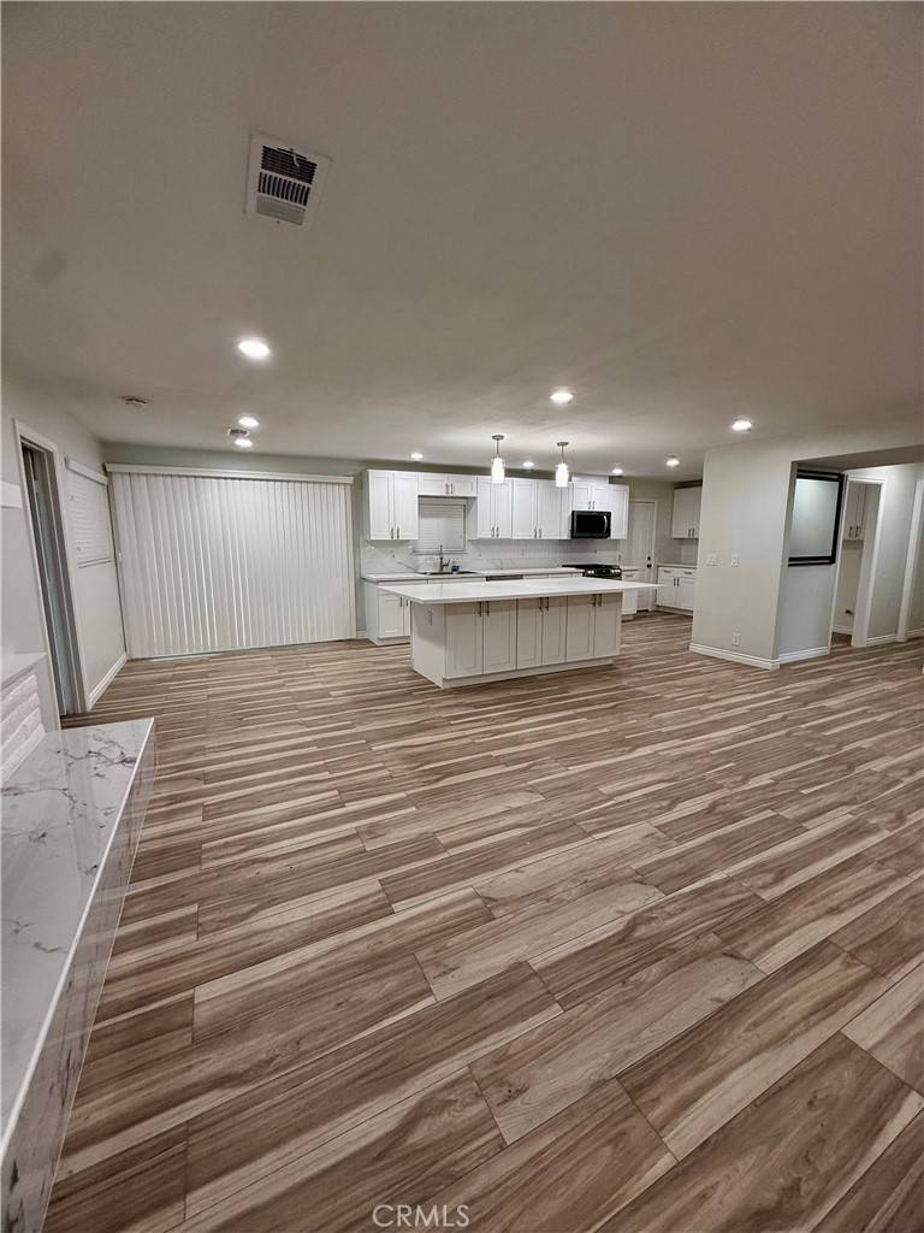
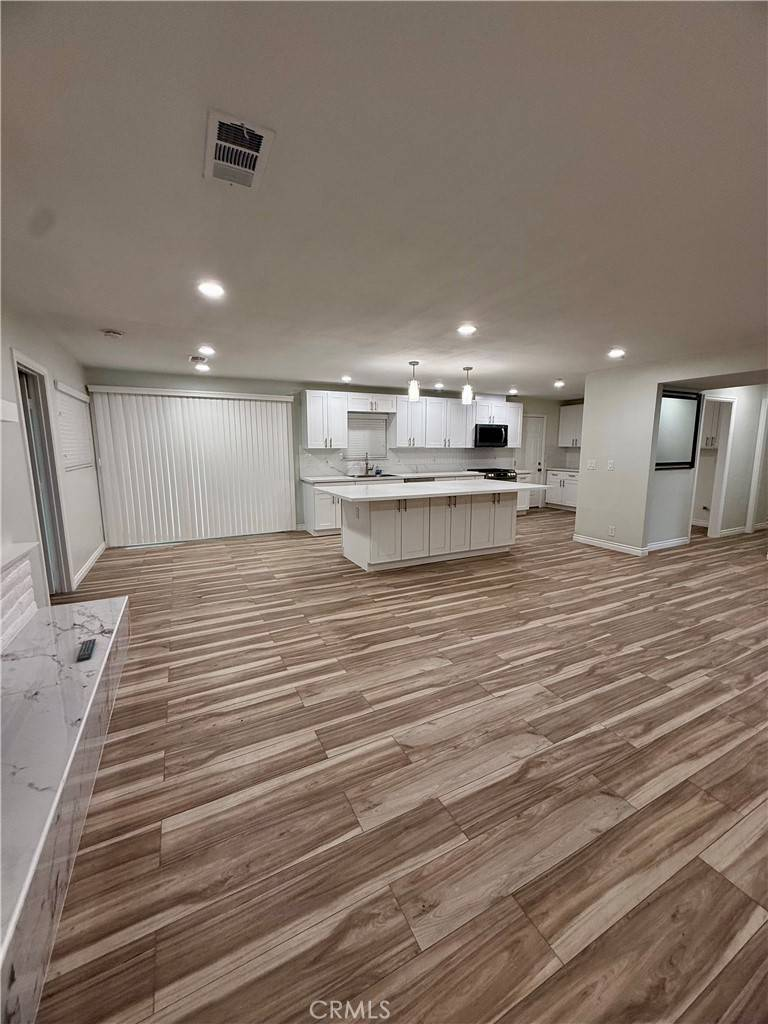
+ remote control (87, 649)
